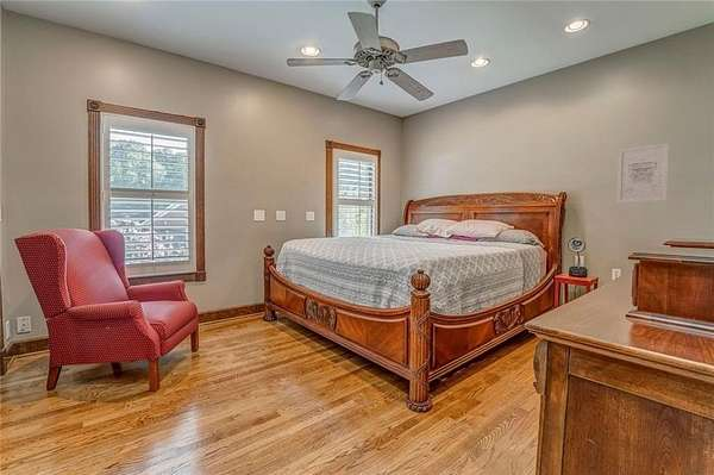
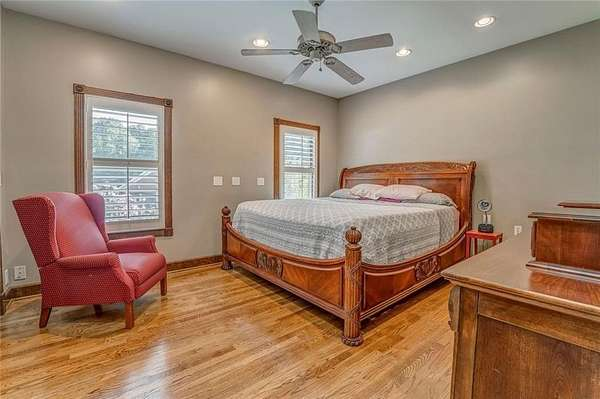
- wall art (641, 174)
